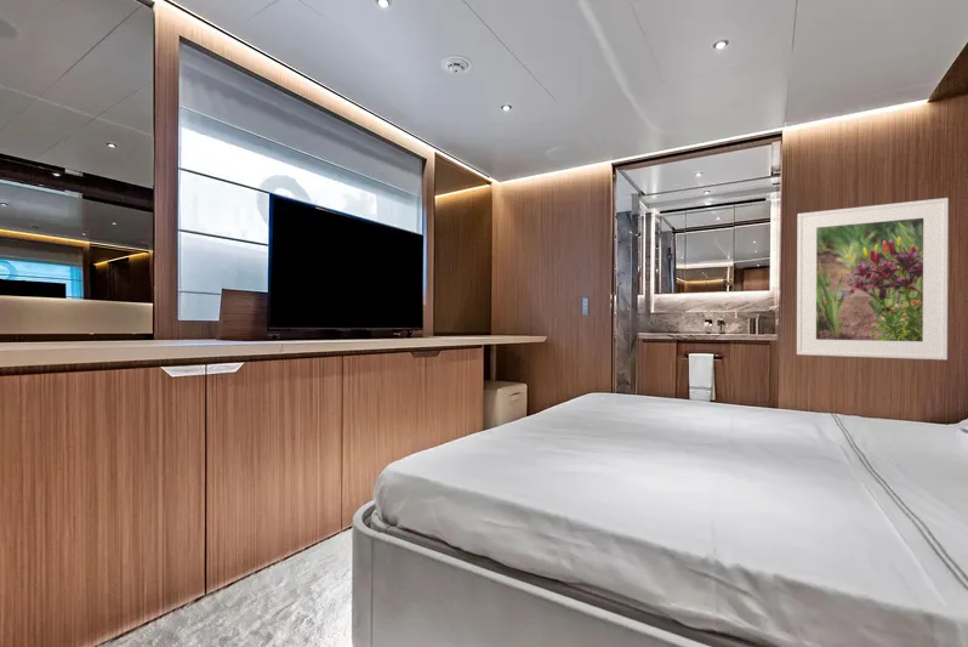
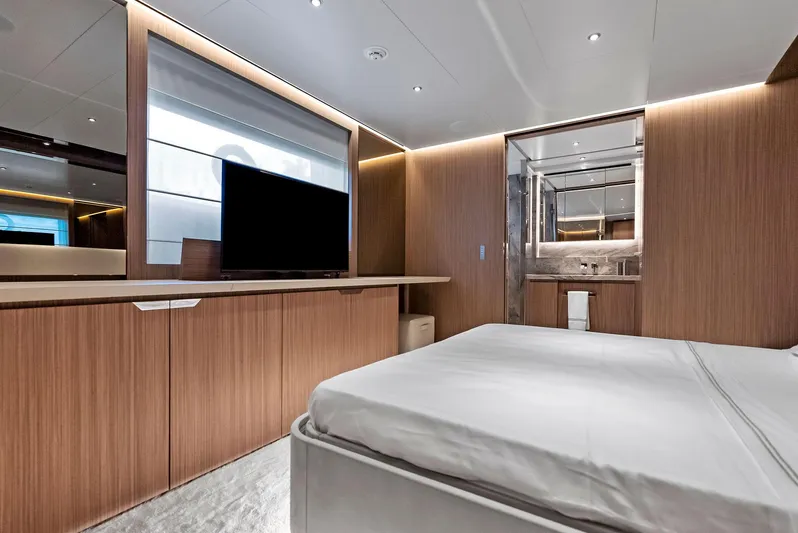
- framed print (866, 282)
